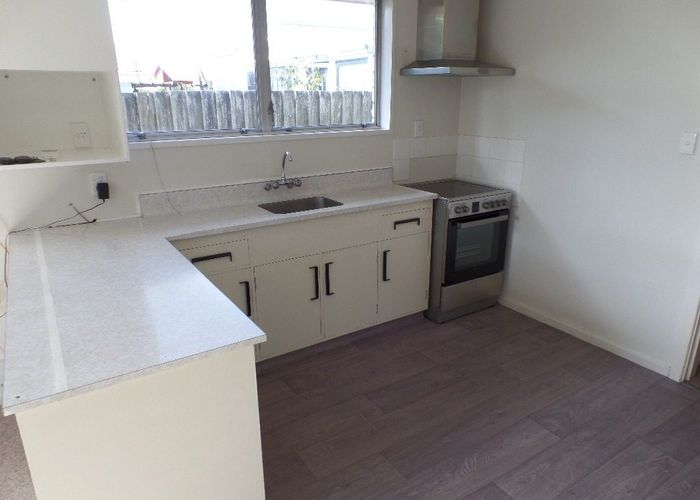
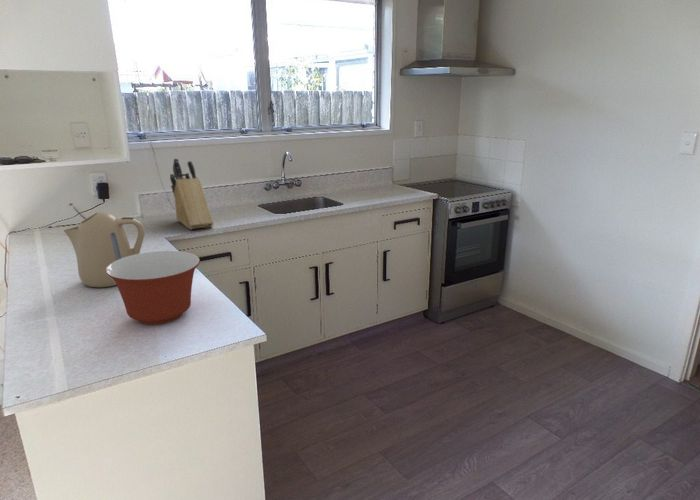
+ knife block (189, 191)
+ mixing bowl (157, 290)
+ kettle (107, 246)
